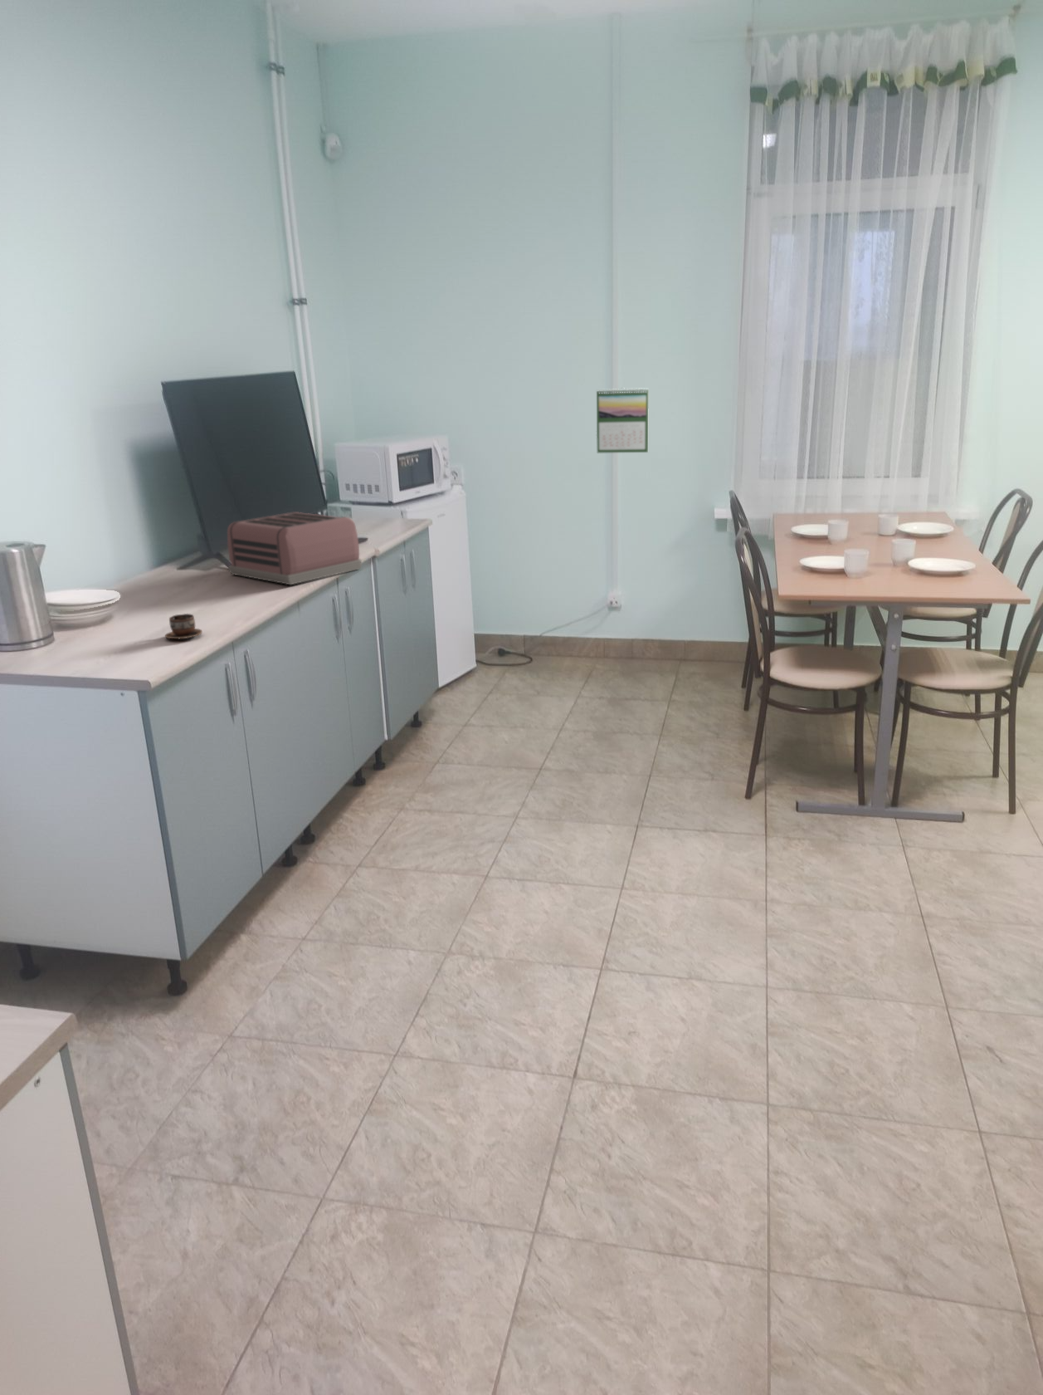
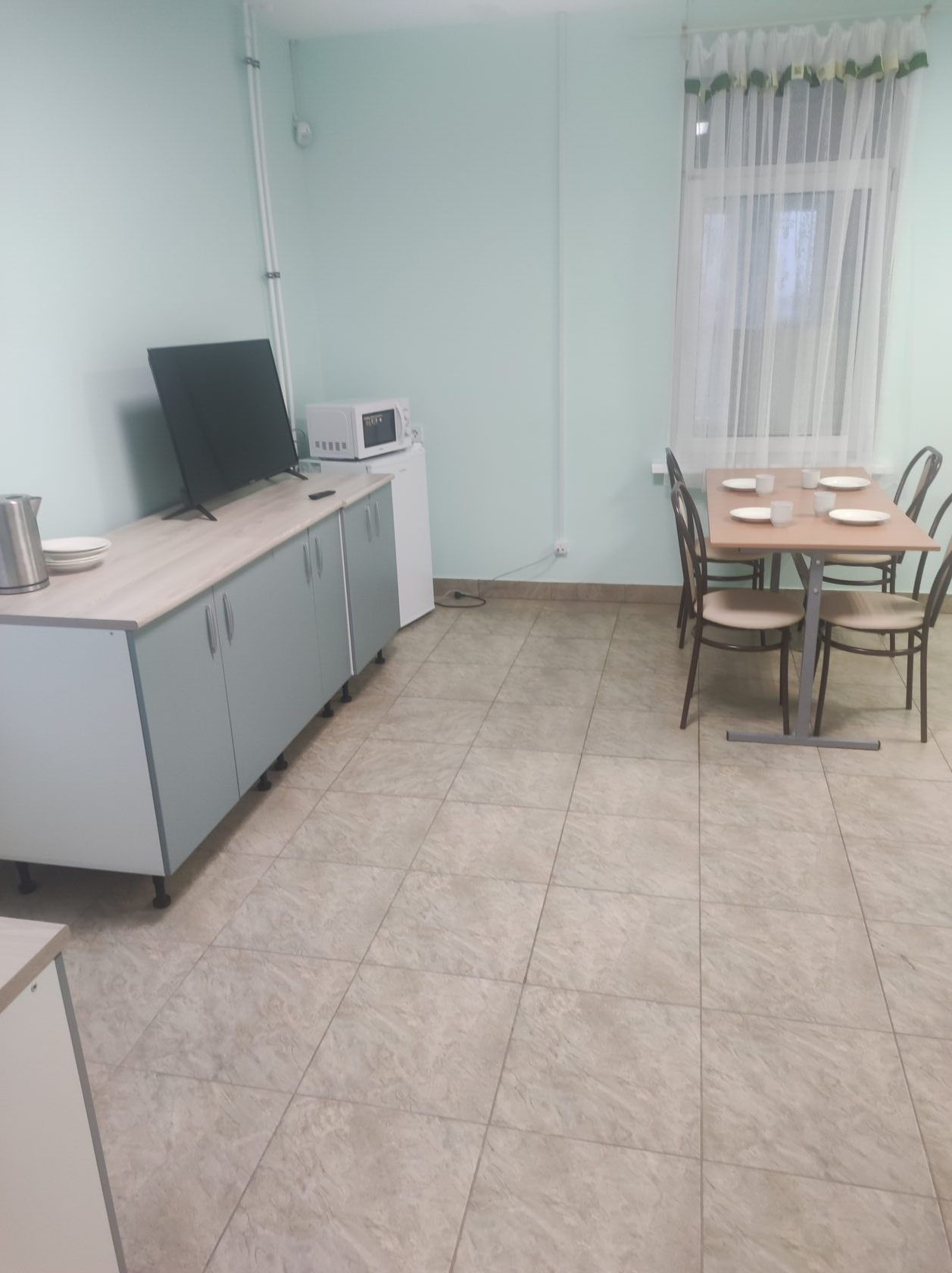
- calendar (622, 420)
- cup (182, 626)
- toaster (289, 545)
